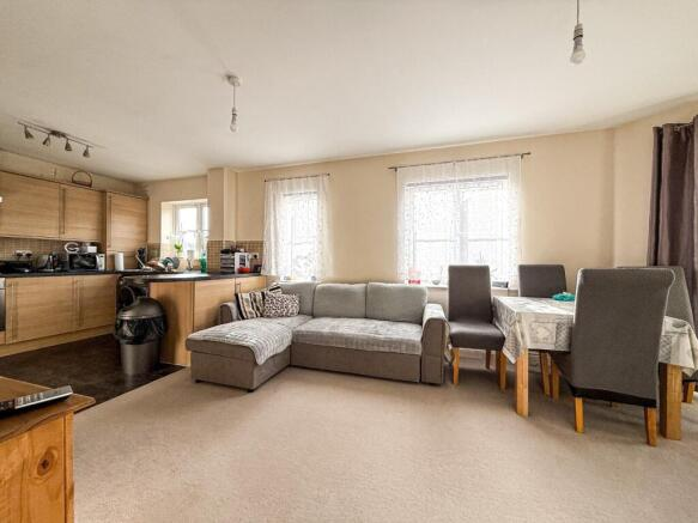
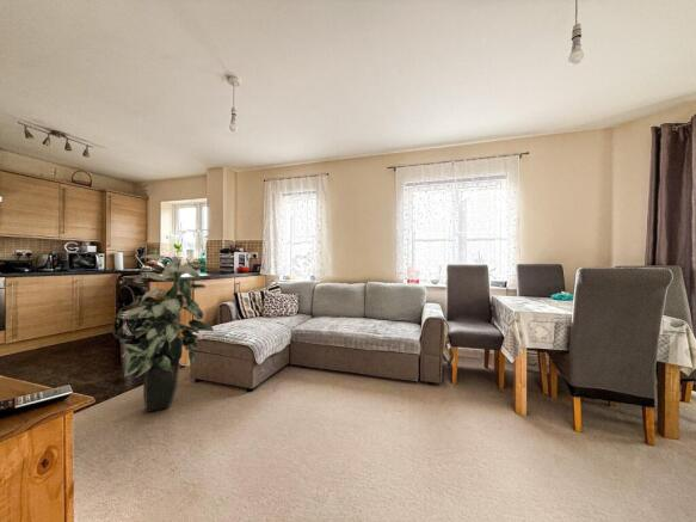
+ indoor plant (165, 328)
